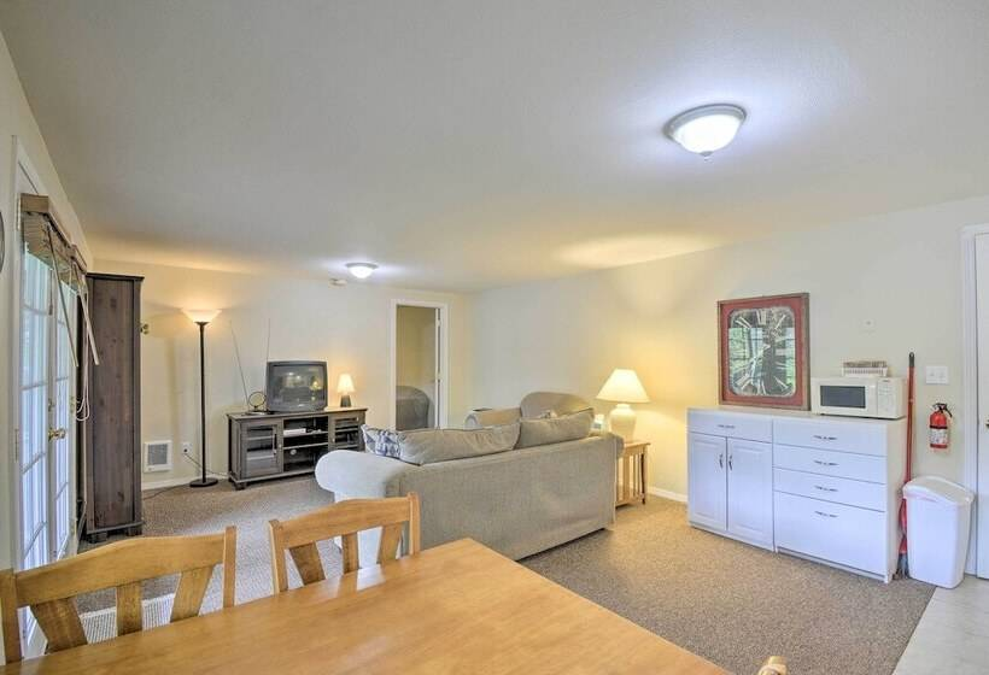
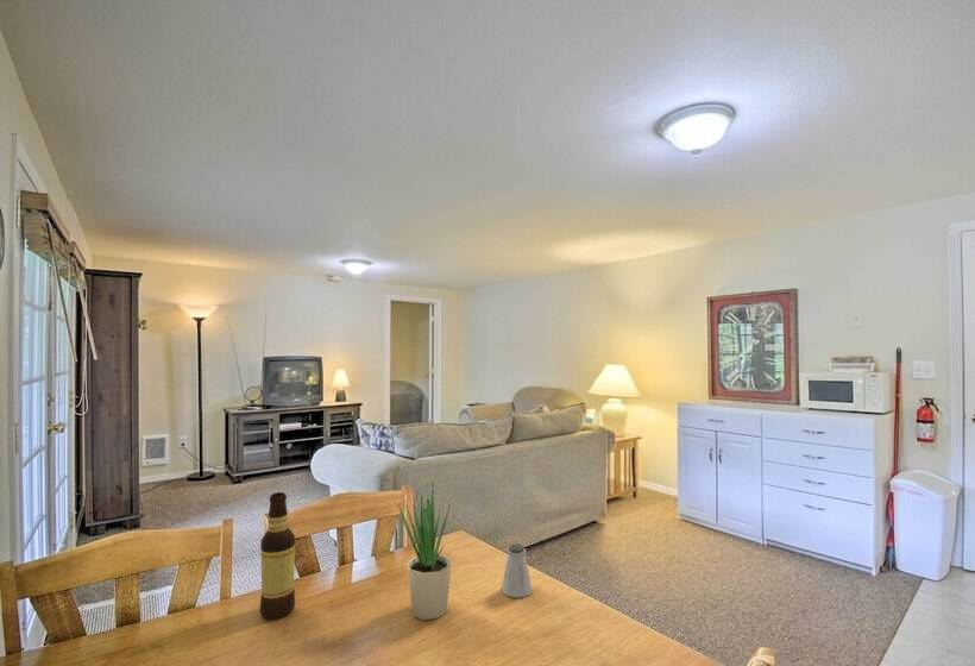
+ bottle (277, 552)
+ potted plant (424, 544)
+ saltshaker (516, 567)
